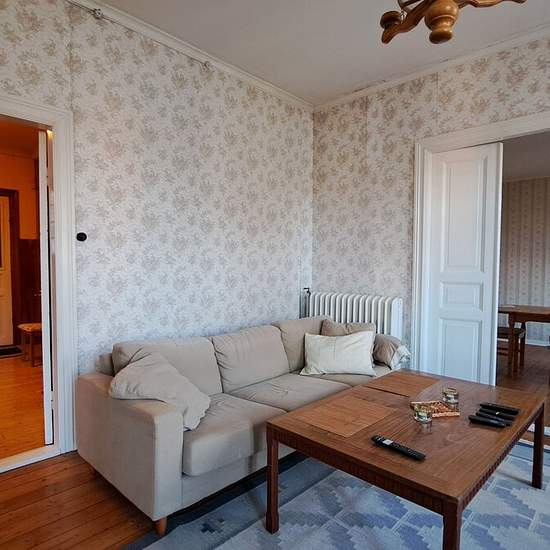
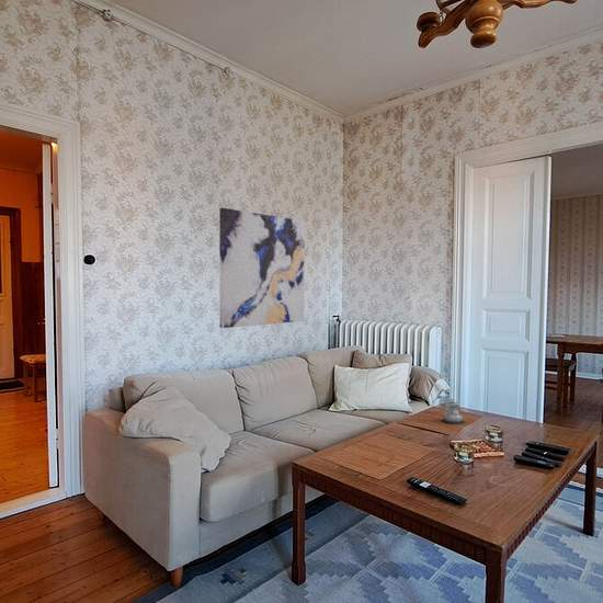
+ candle (453, 410)
+ wall art (265, 270)
